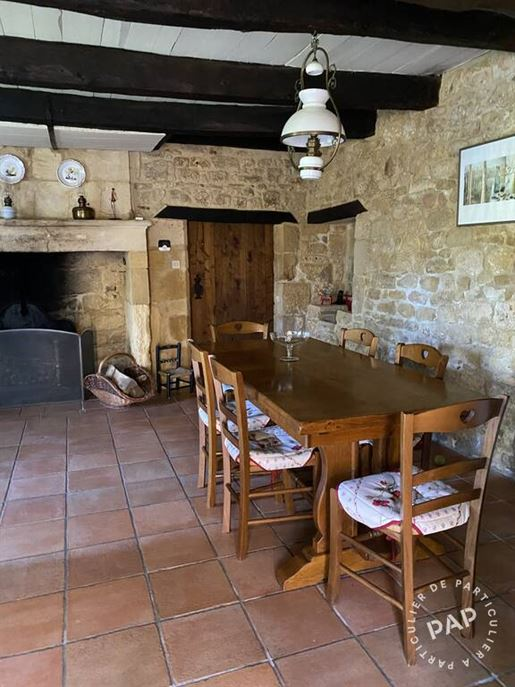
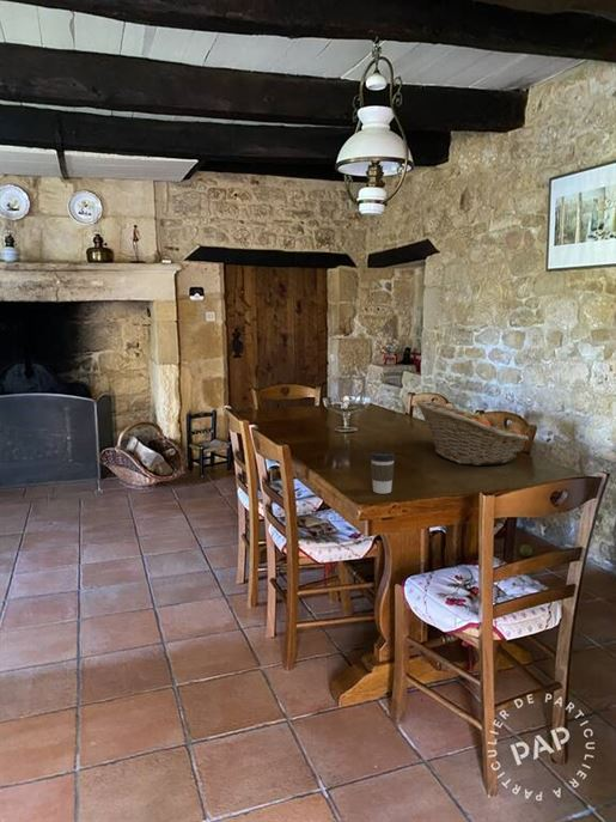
+ coffee cup (382, 471)
+ fruit basket (469, 428)
